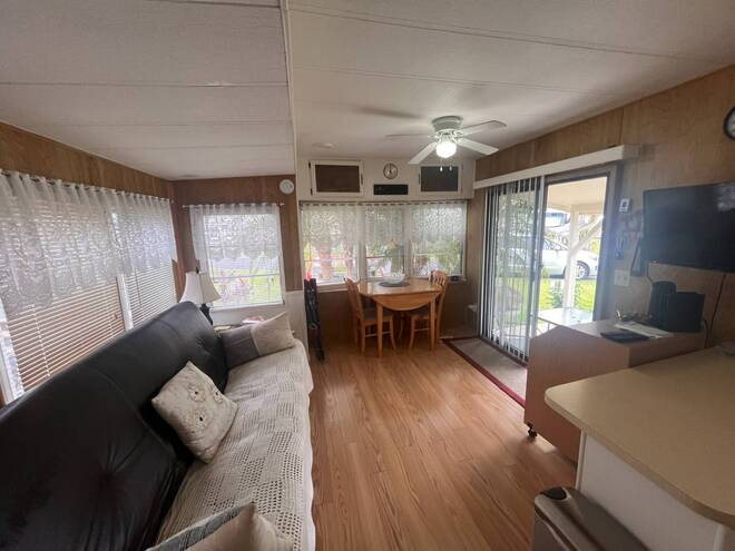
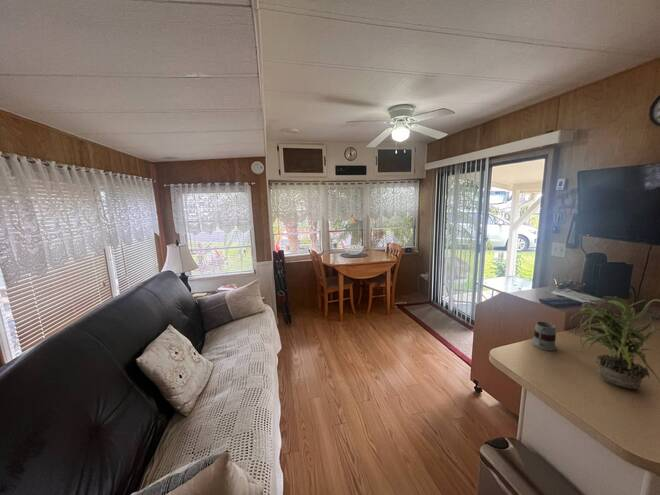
+ potted plant (613, 335)
+ mug (543, 336)
